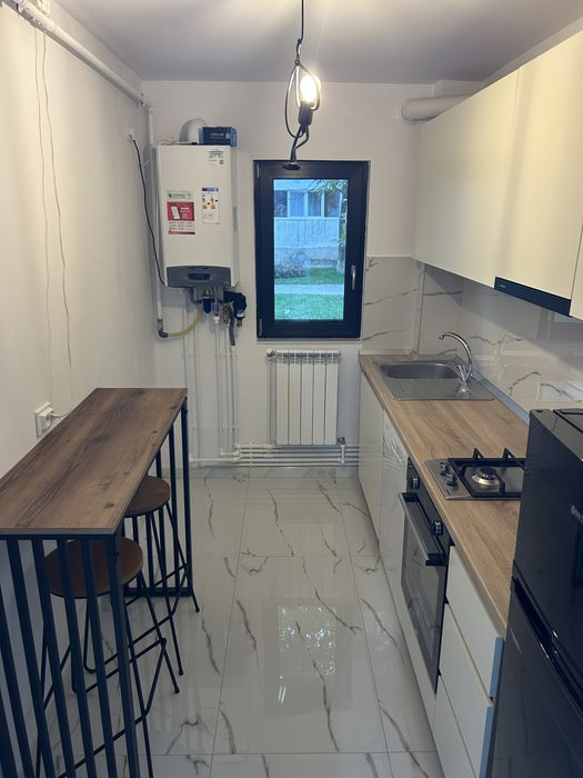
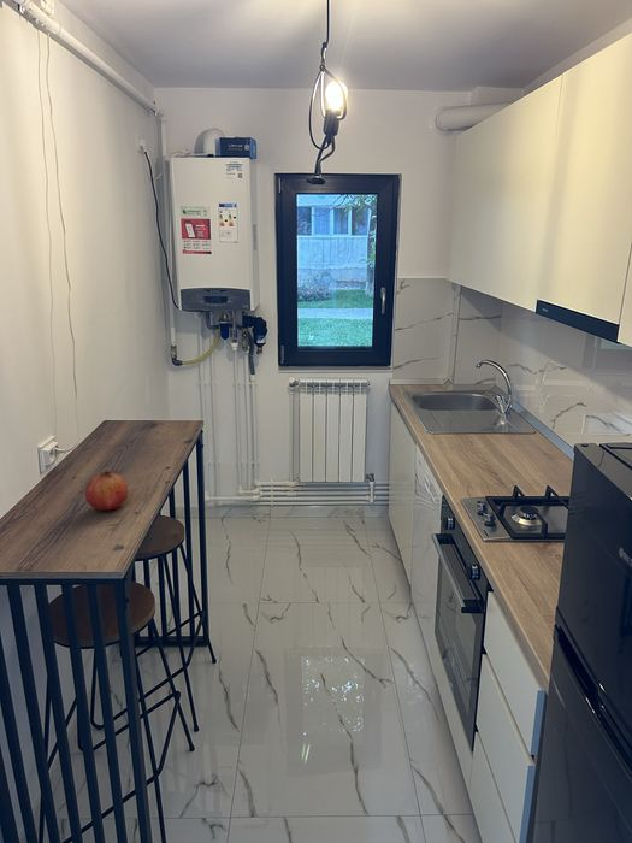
+ fruit (107, 490)
